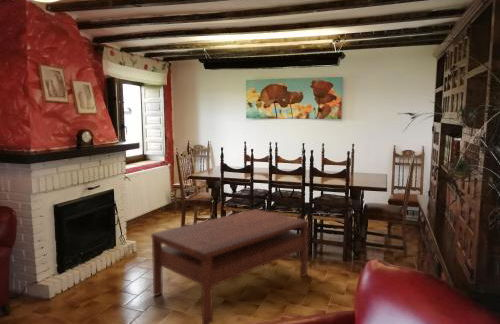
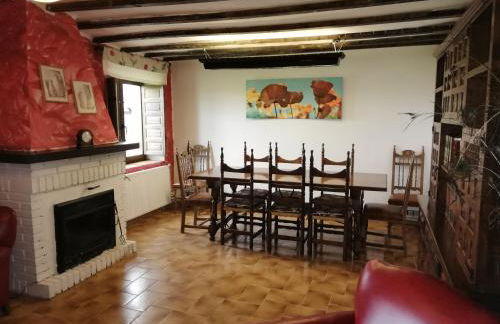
- coffee table (235, 255)
